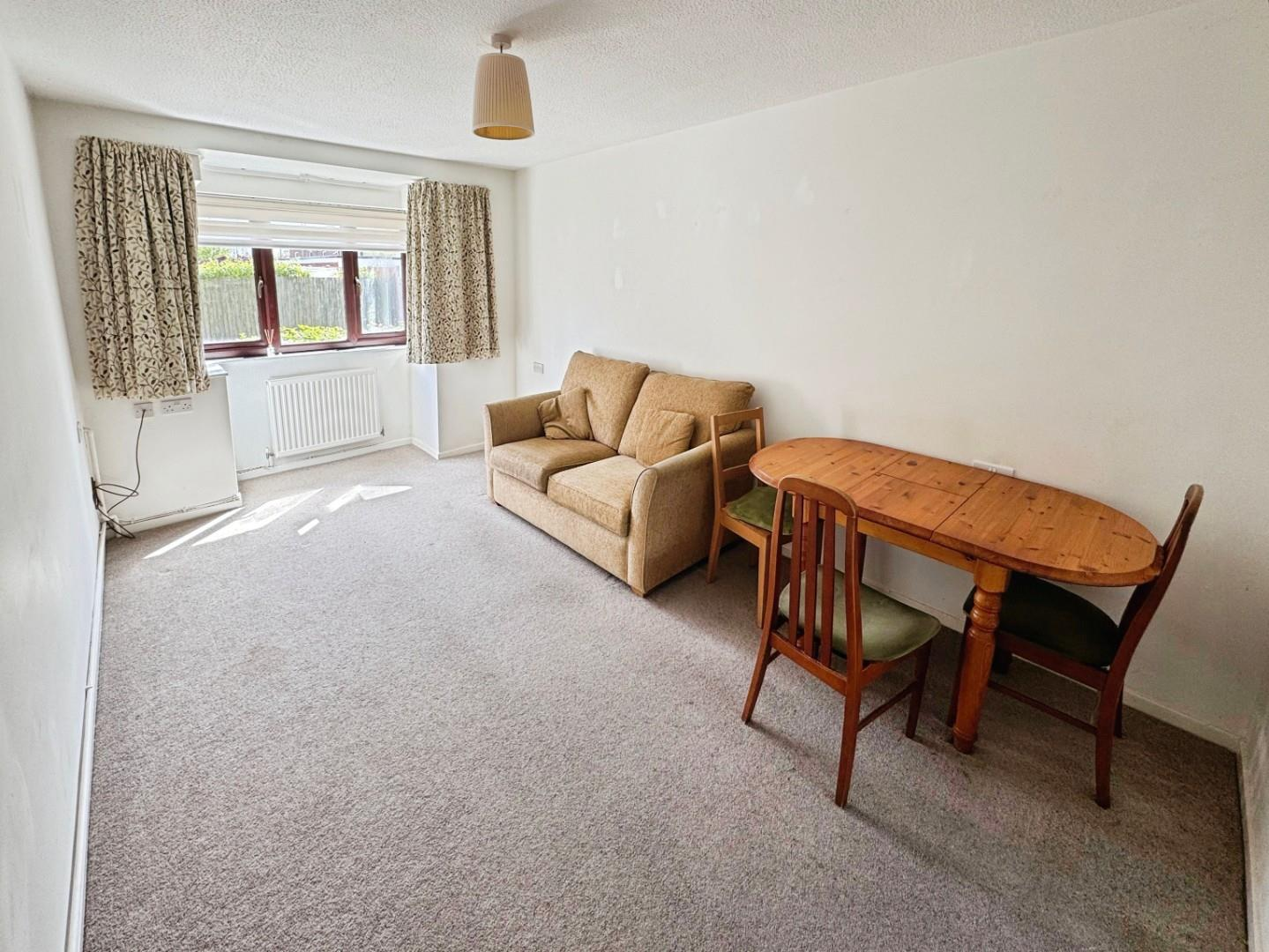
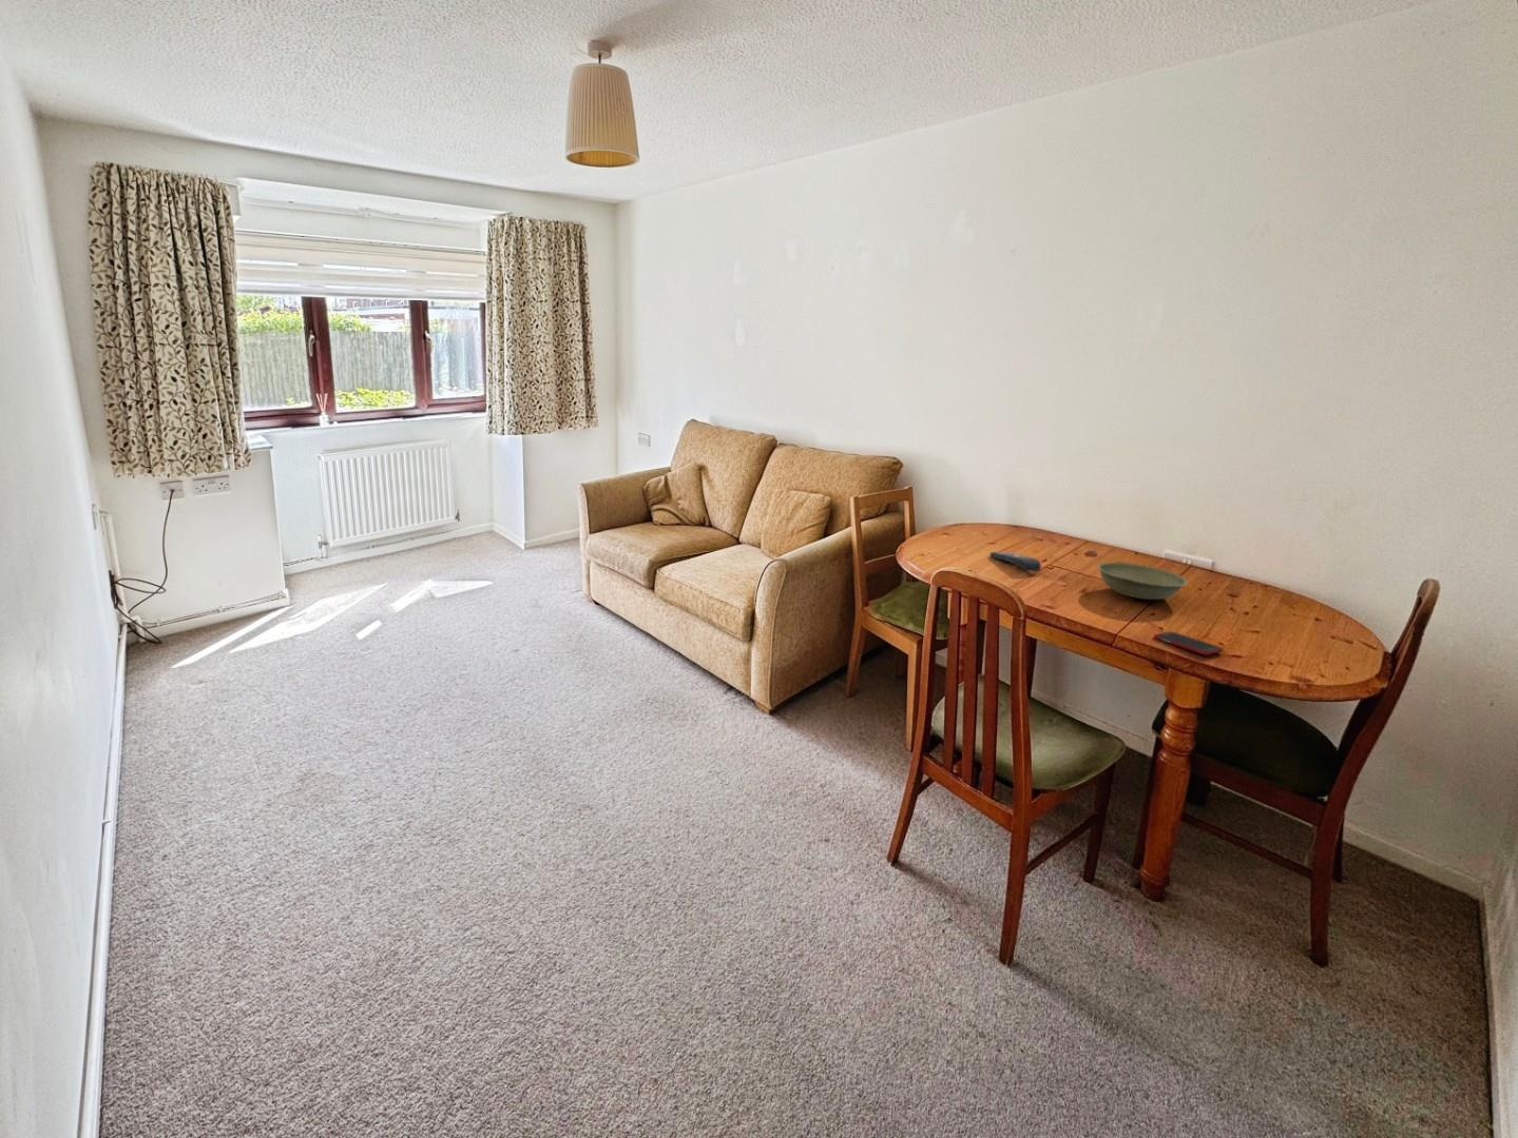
+ bowl (1139, 582)
+ cell phone (1187, 643)
+ remote control (1014, 558)
